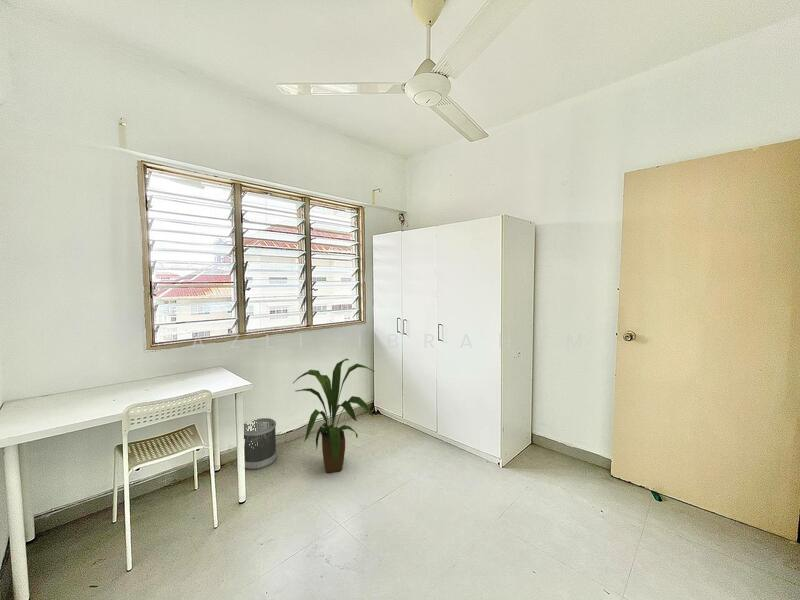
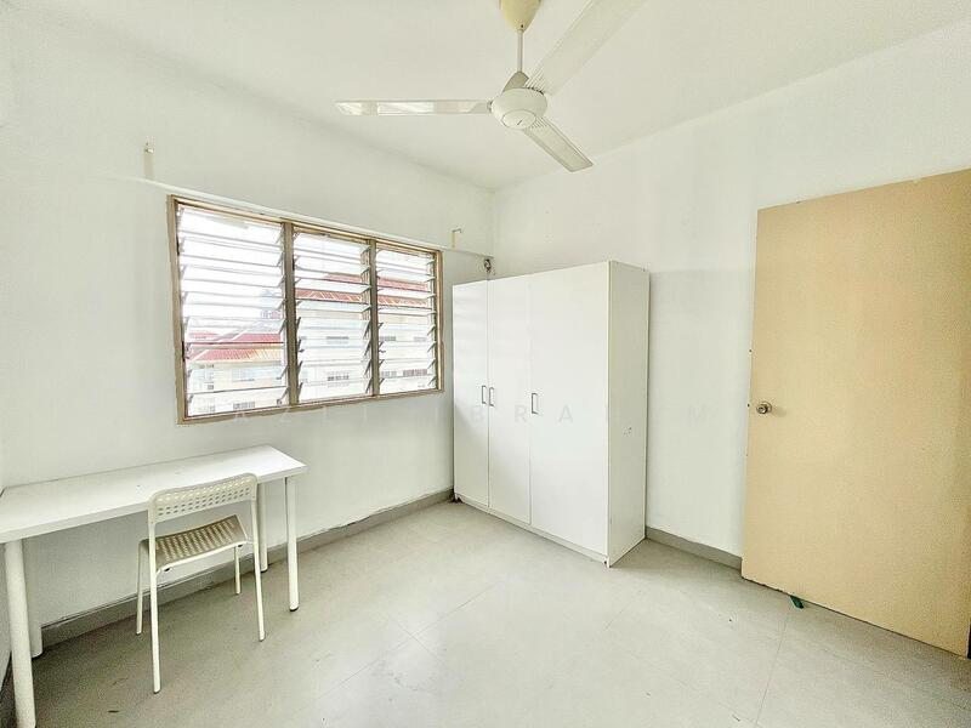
- wastebasket (259, 442)
- house plant (333, 407)
